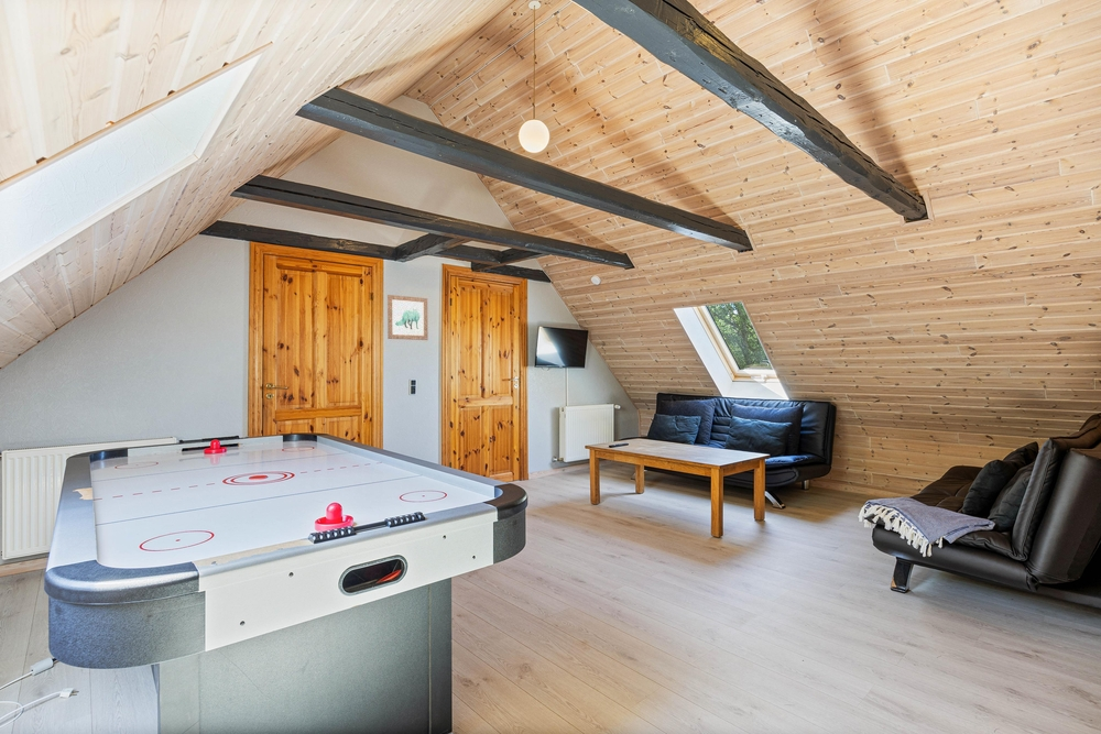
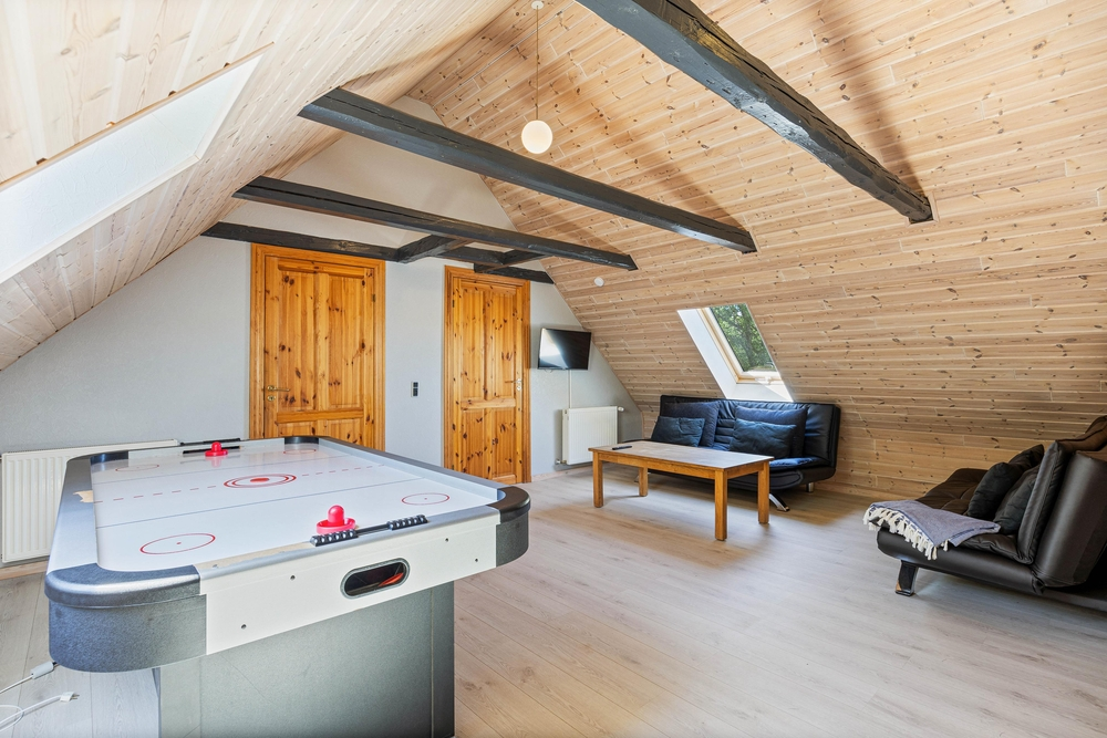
- wall art (407, 318)
